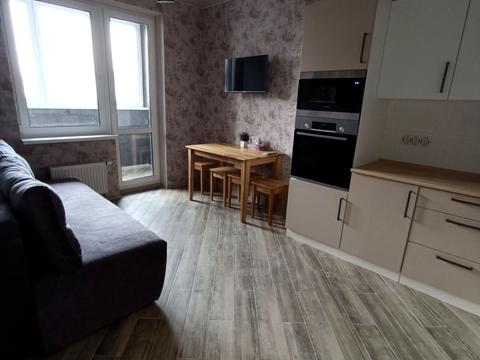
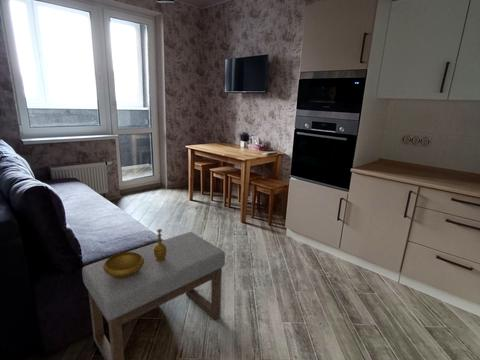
+ decorative bowl (137, 253)
+ ottoman (159, 294)
